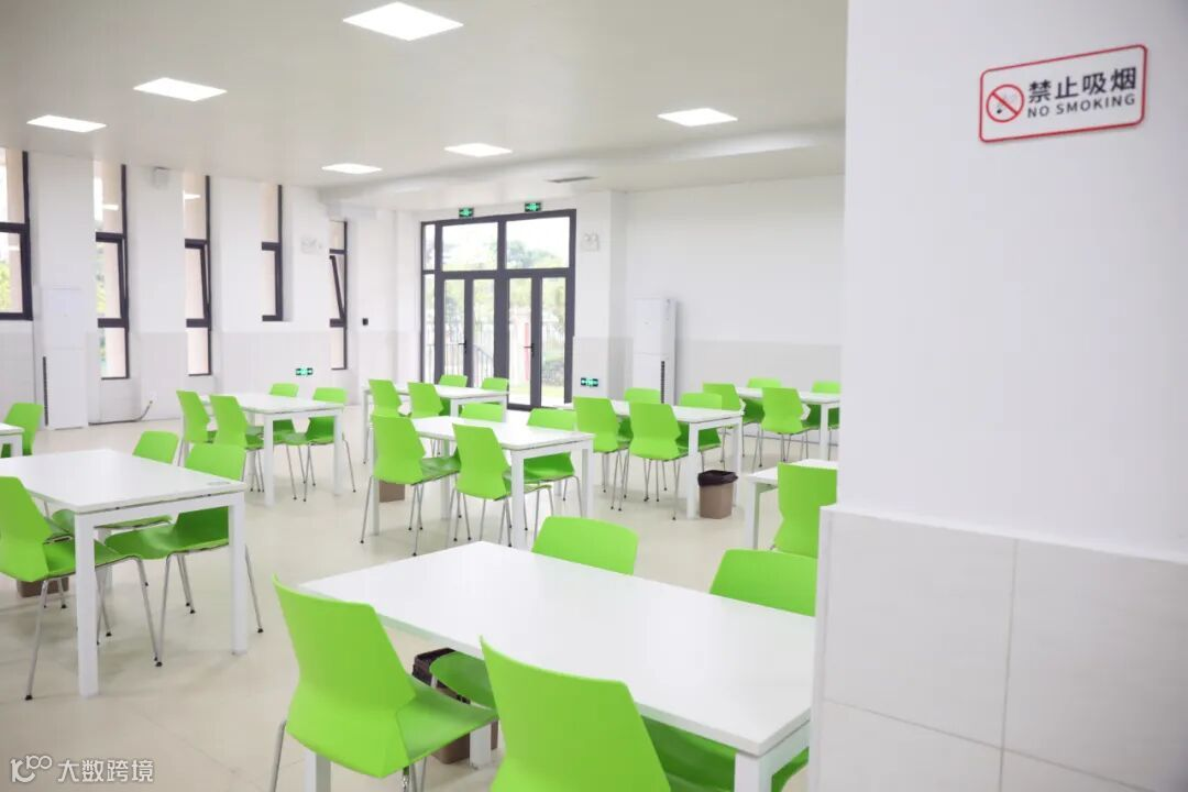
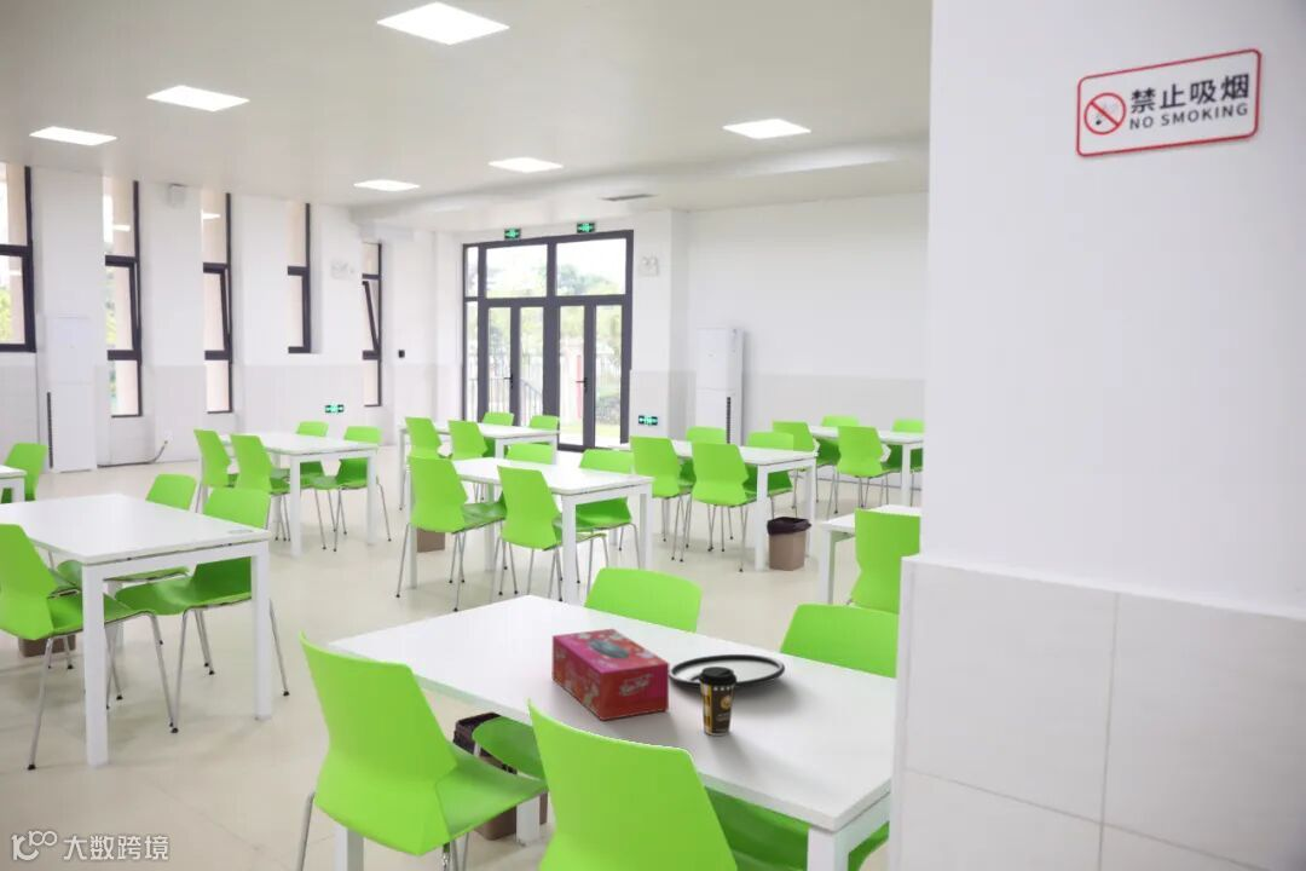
+ tissue box (607, 670)
+ coffee cup (717, 700)
+ plate (728, 668)
